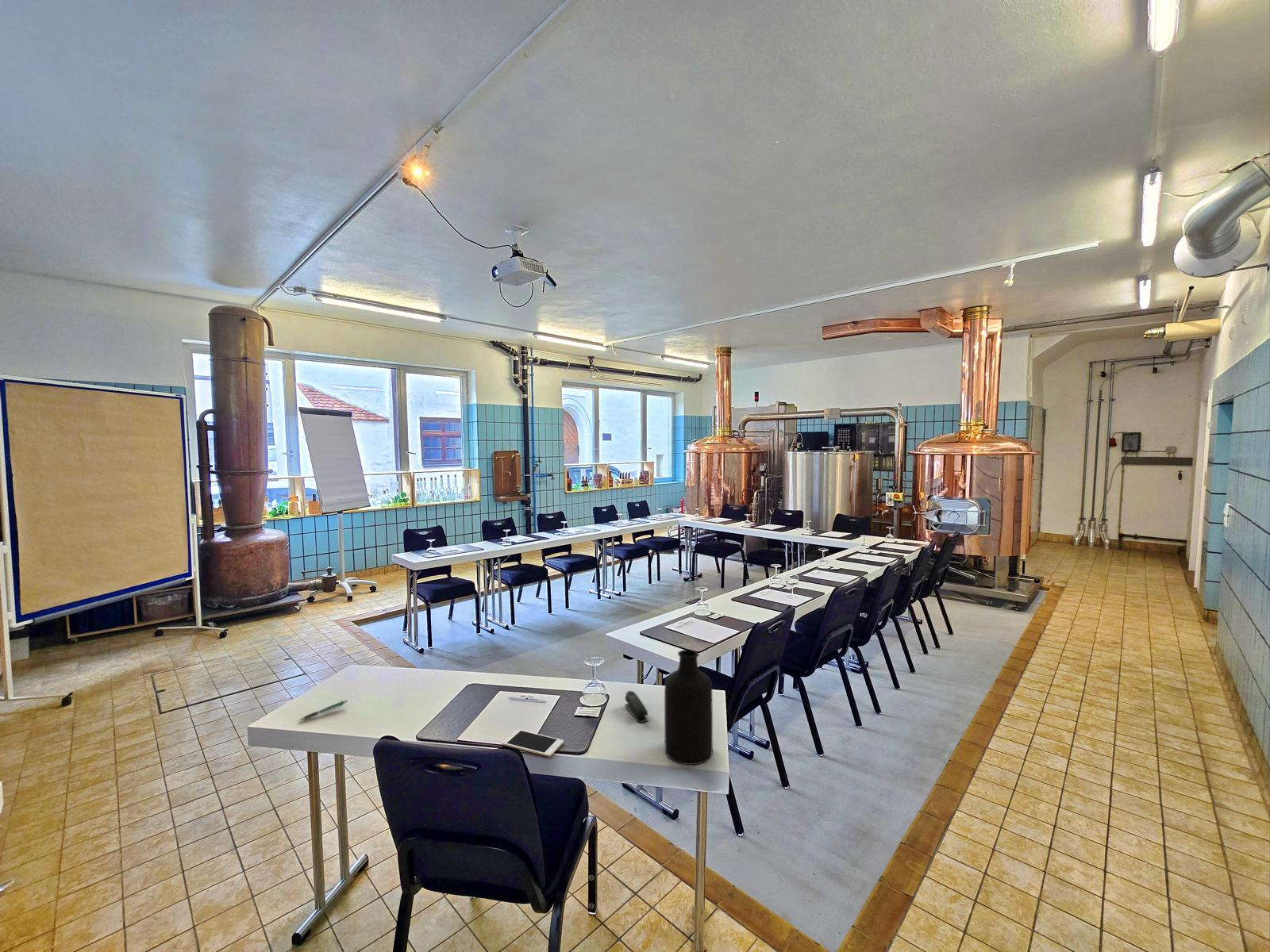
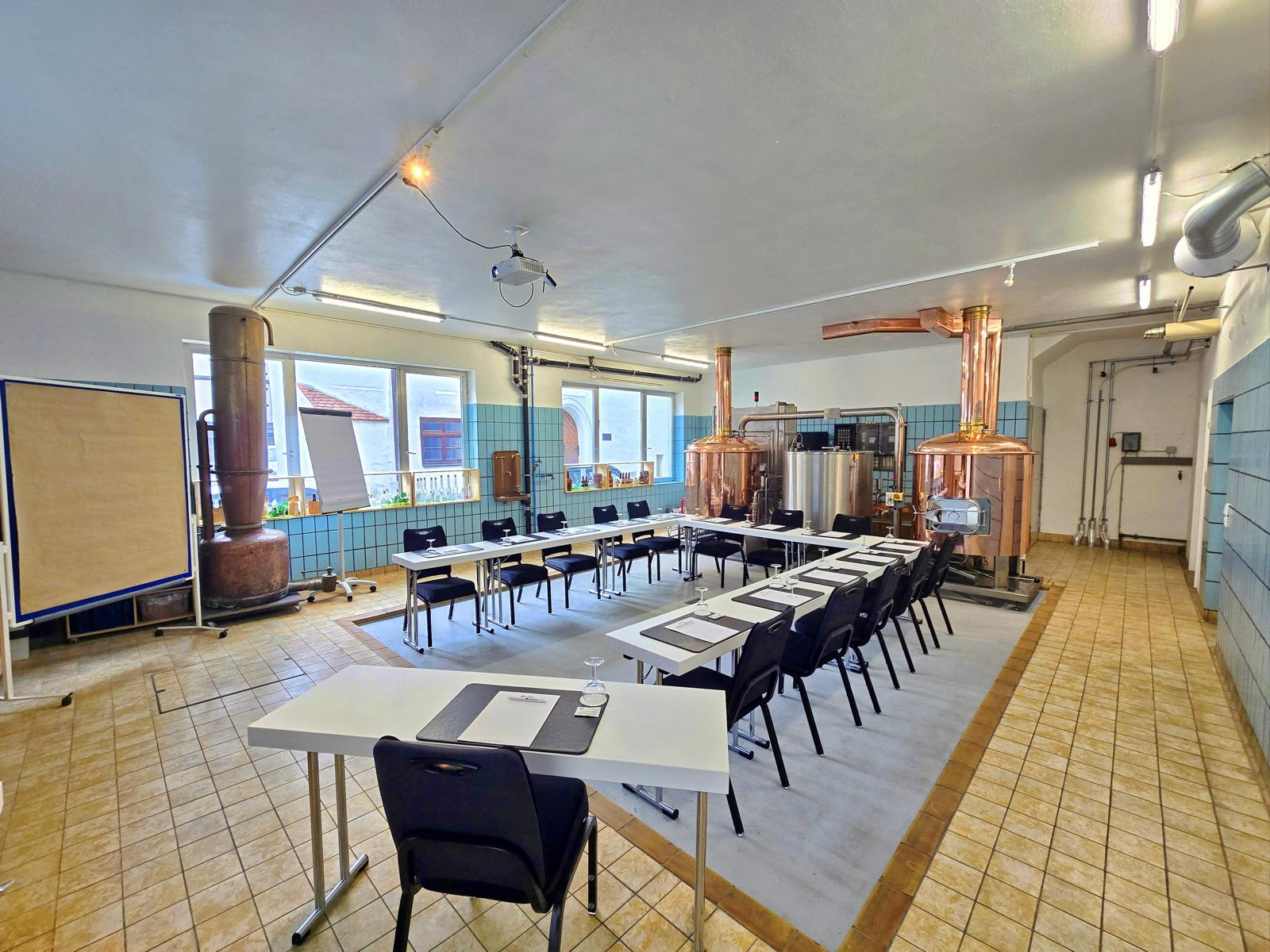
- cell phone (533, 743)
- pen (324, 710)
- bottle (688, 701)
- stapler (636, 705)
